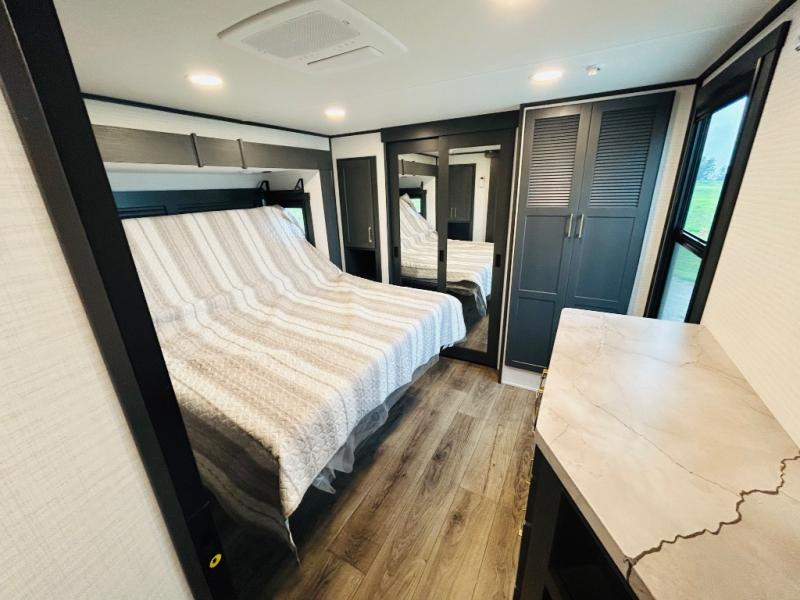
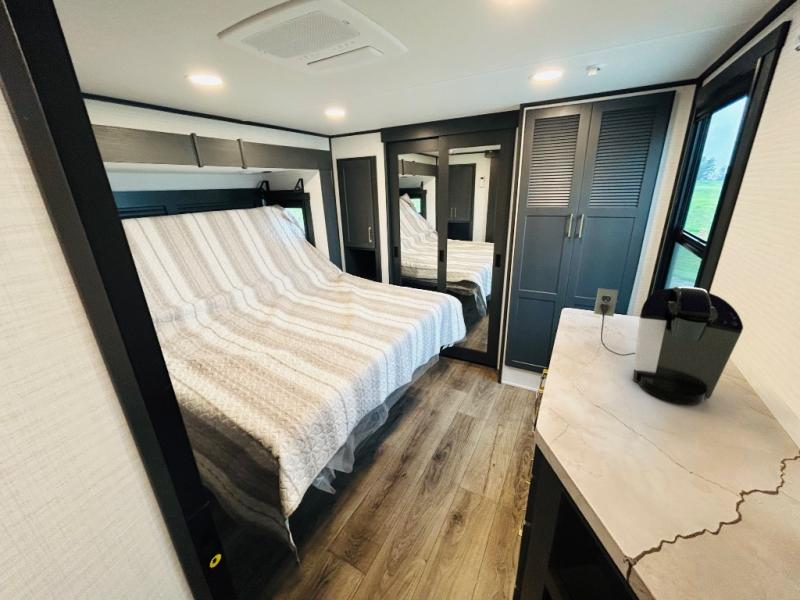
+ coffee maker (654, 334)
